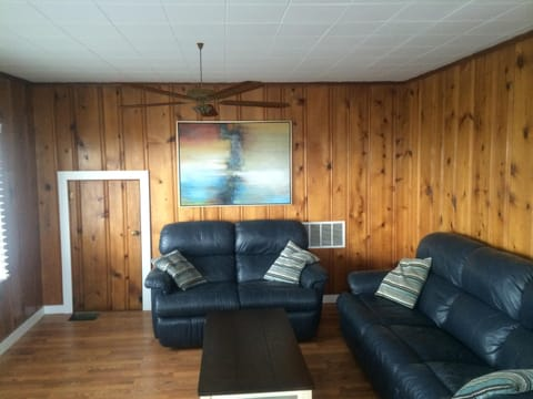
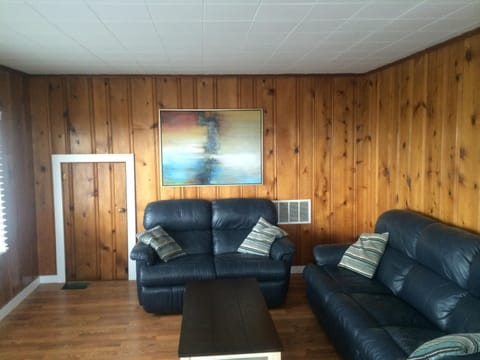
- ceiling fan (201, 80)
